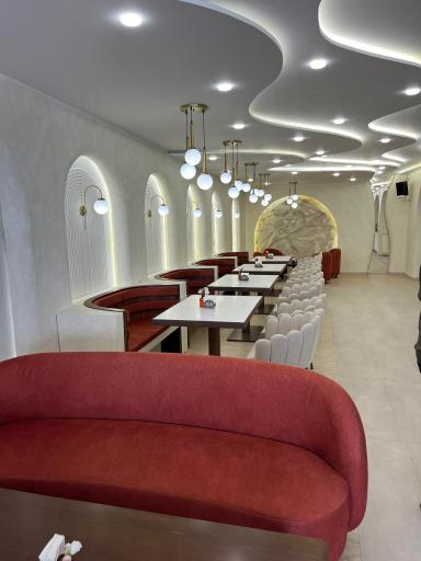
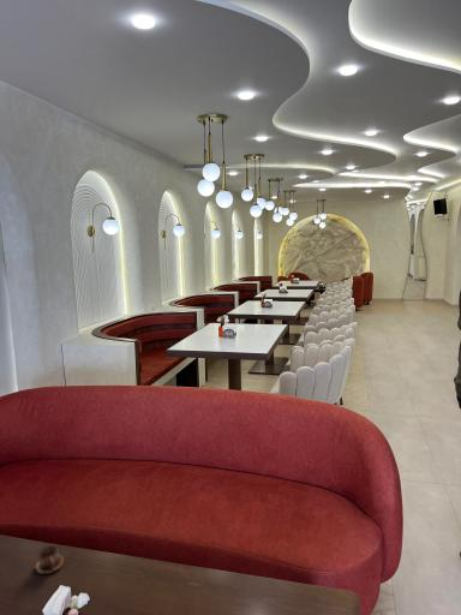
+ cup (48, 559)
